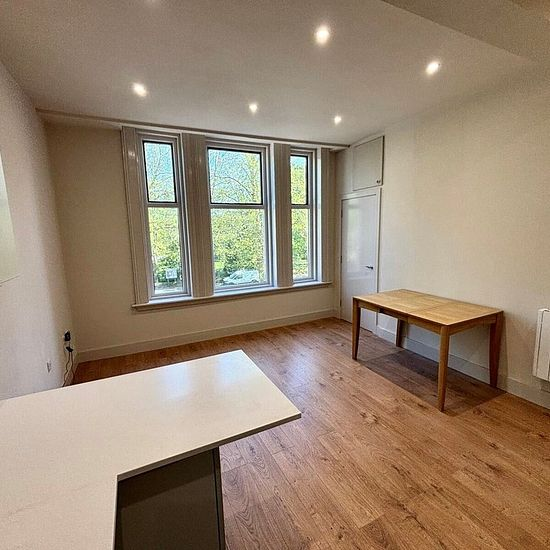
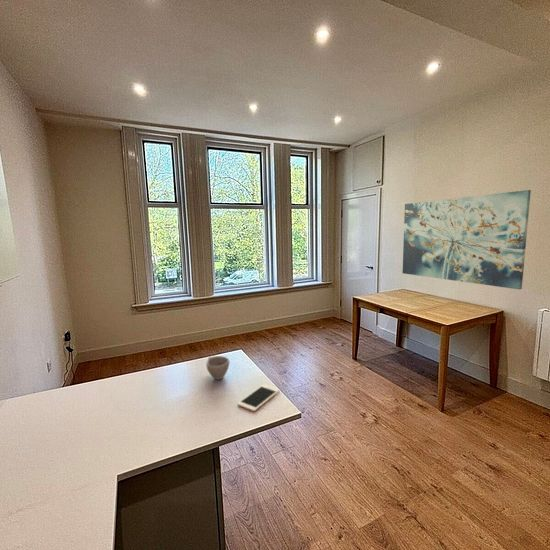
+ cell phone (259, 396)
+ cup (215, 368)
+ wall art (454, 239)
